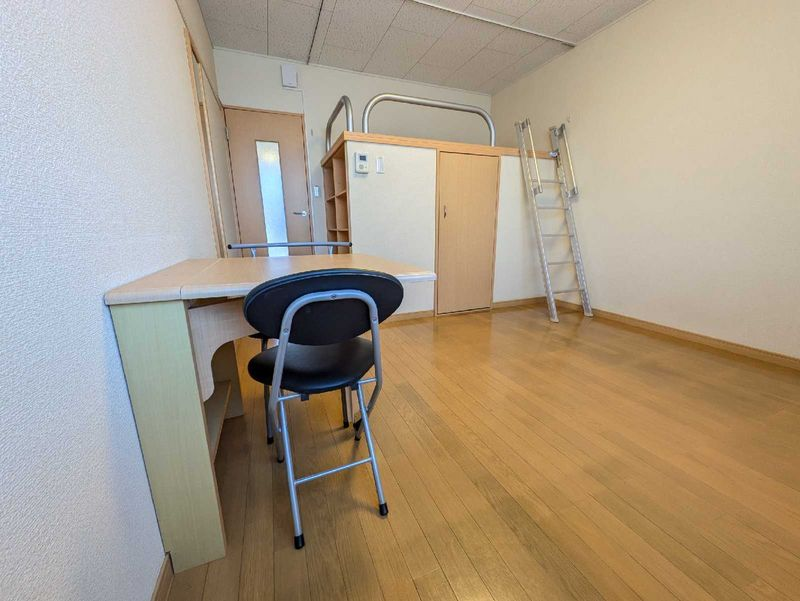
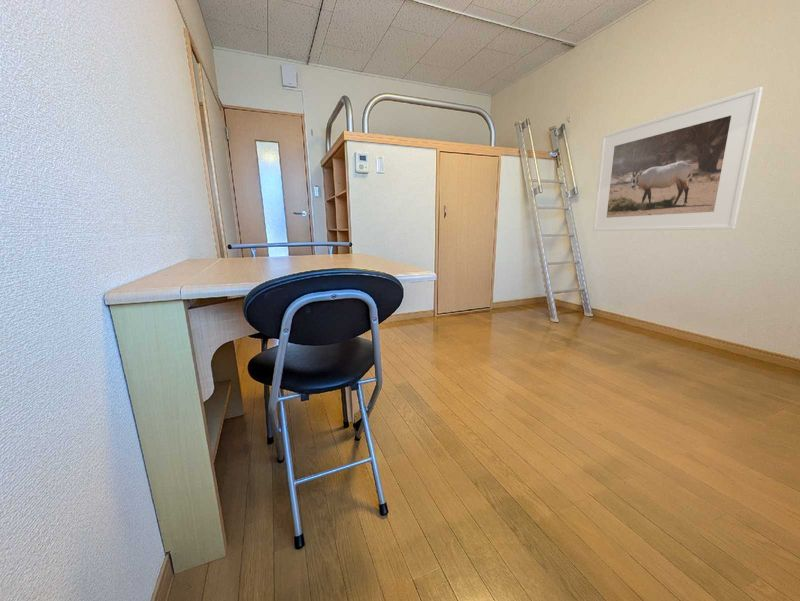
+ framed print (658, 175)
